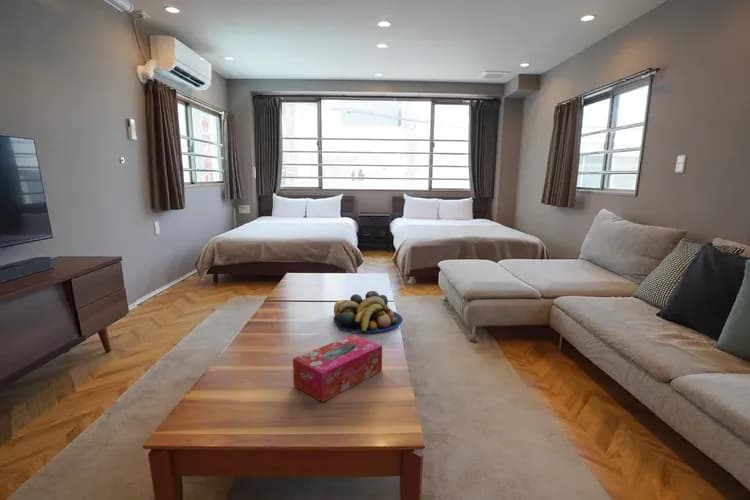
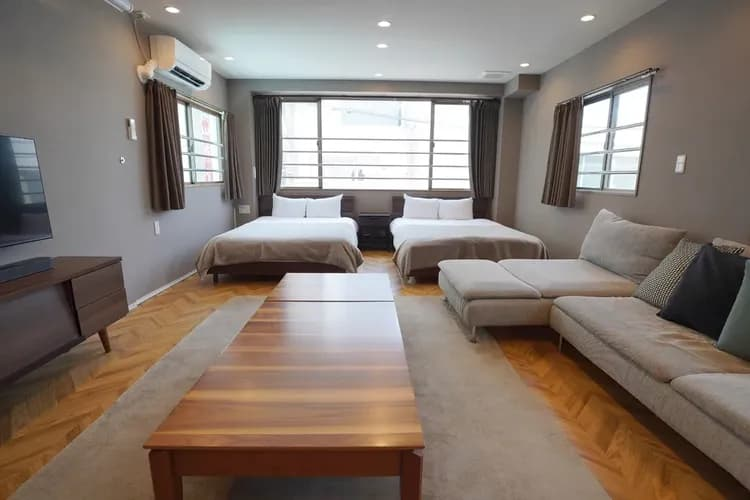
- tissue box (339, 364)
- fruit bowl (368, 308)
